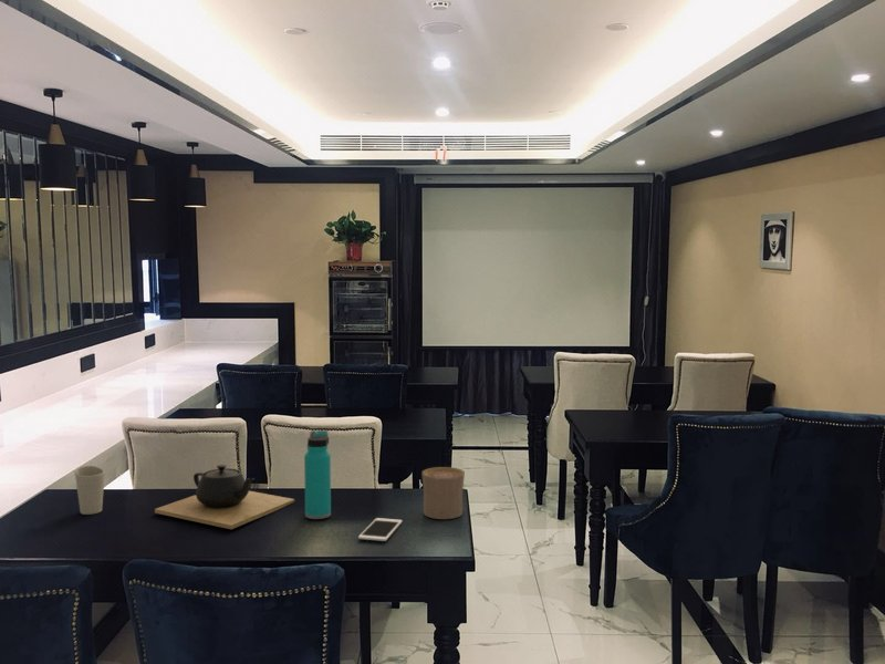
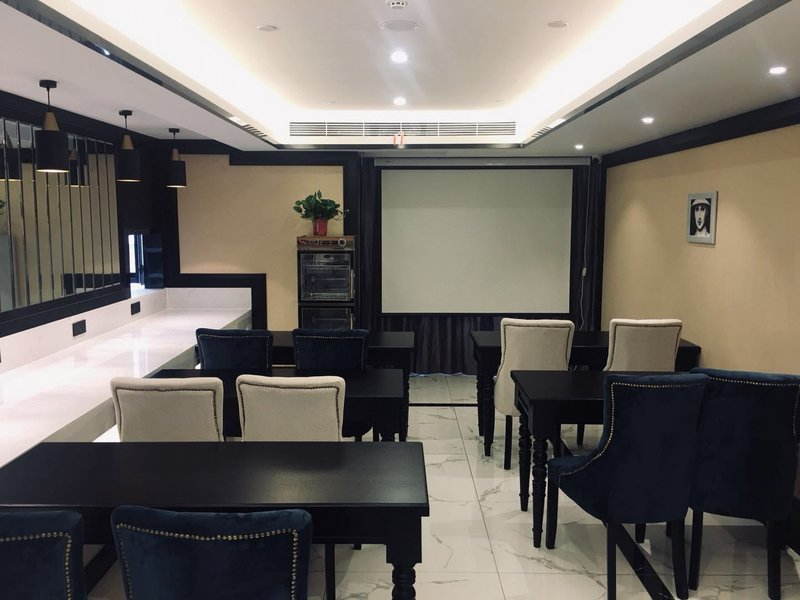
- cup (442, 492)
- cup (90, 489)
- teapot (226, 486)
- water bottle (317, 473)
- cell phone (381, 529)
